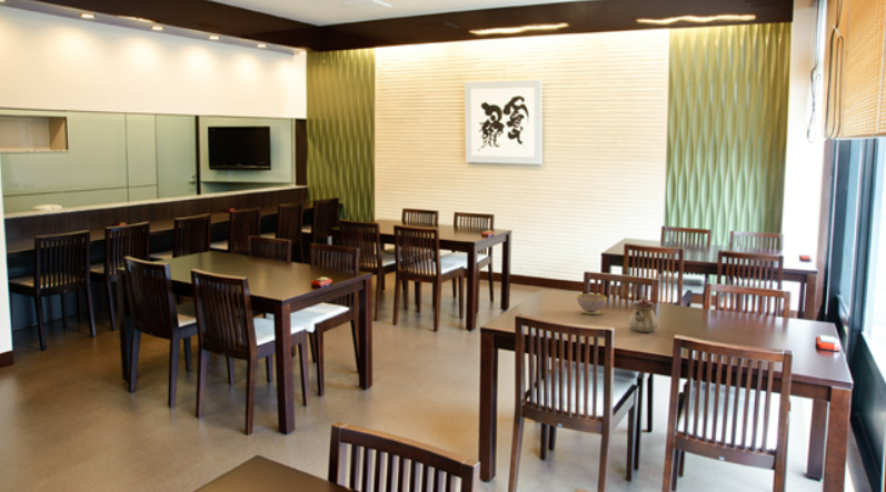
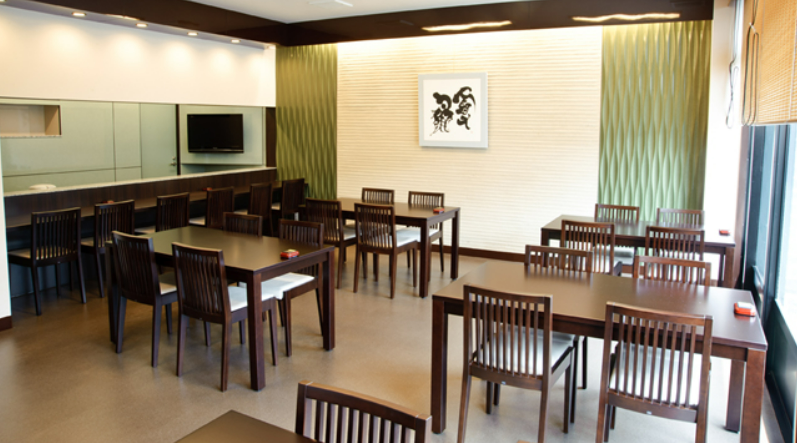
- teapot (644, 312)
- teacup (593, 303)
